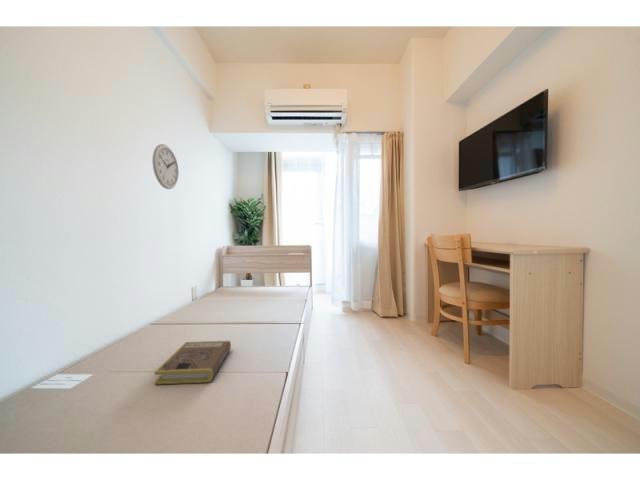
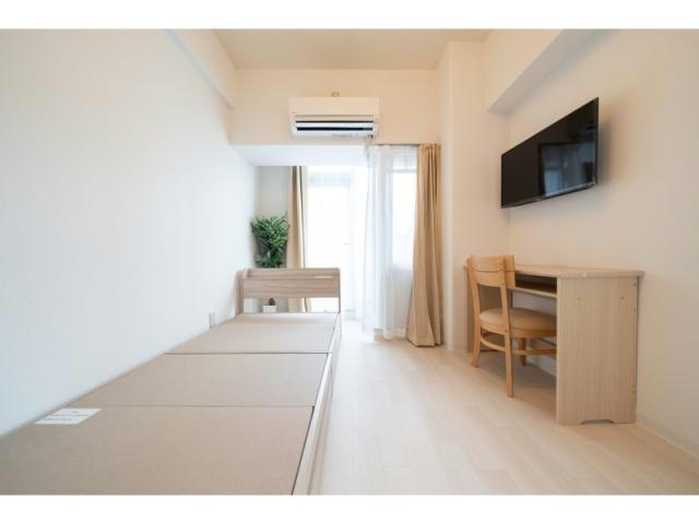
- book (197, 359)
- wall clock (167, 167)
